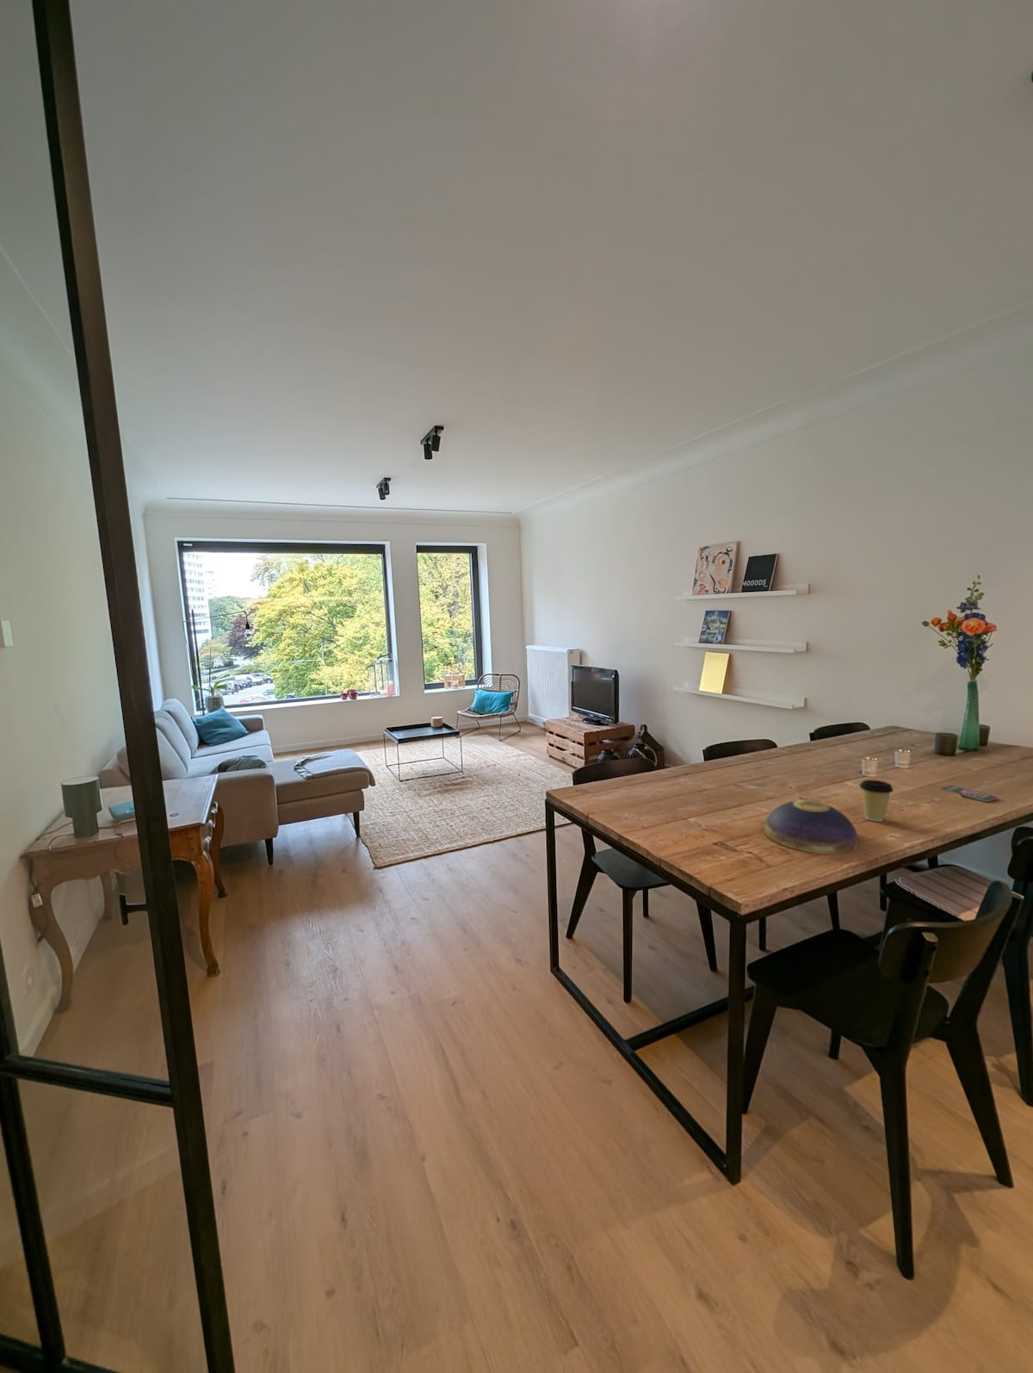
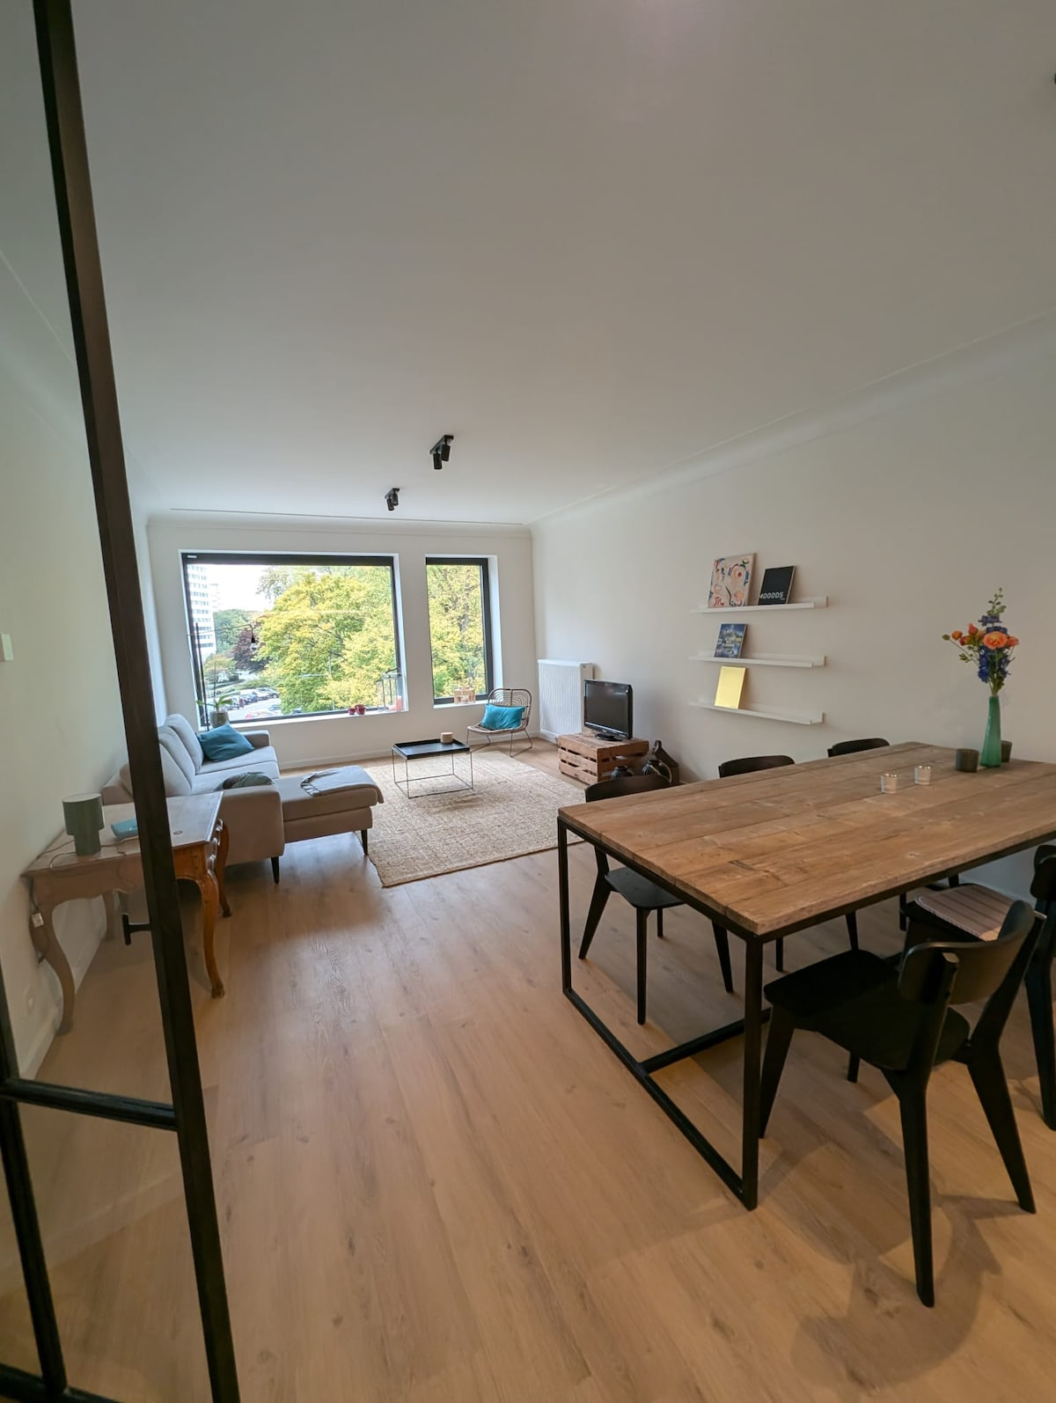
- coffee cup (875, 800)
- smartphone (968, 793)
- decorative bowl (811, 819)
